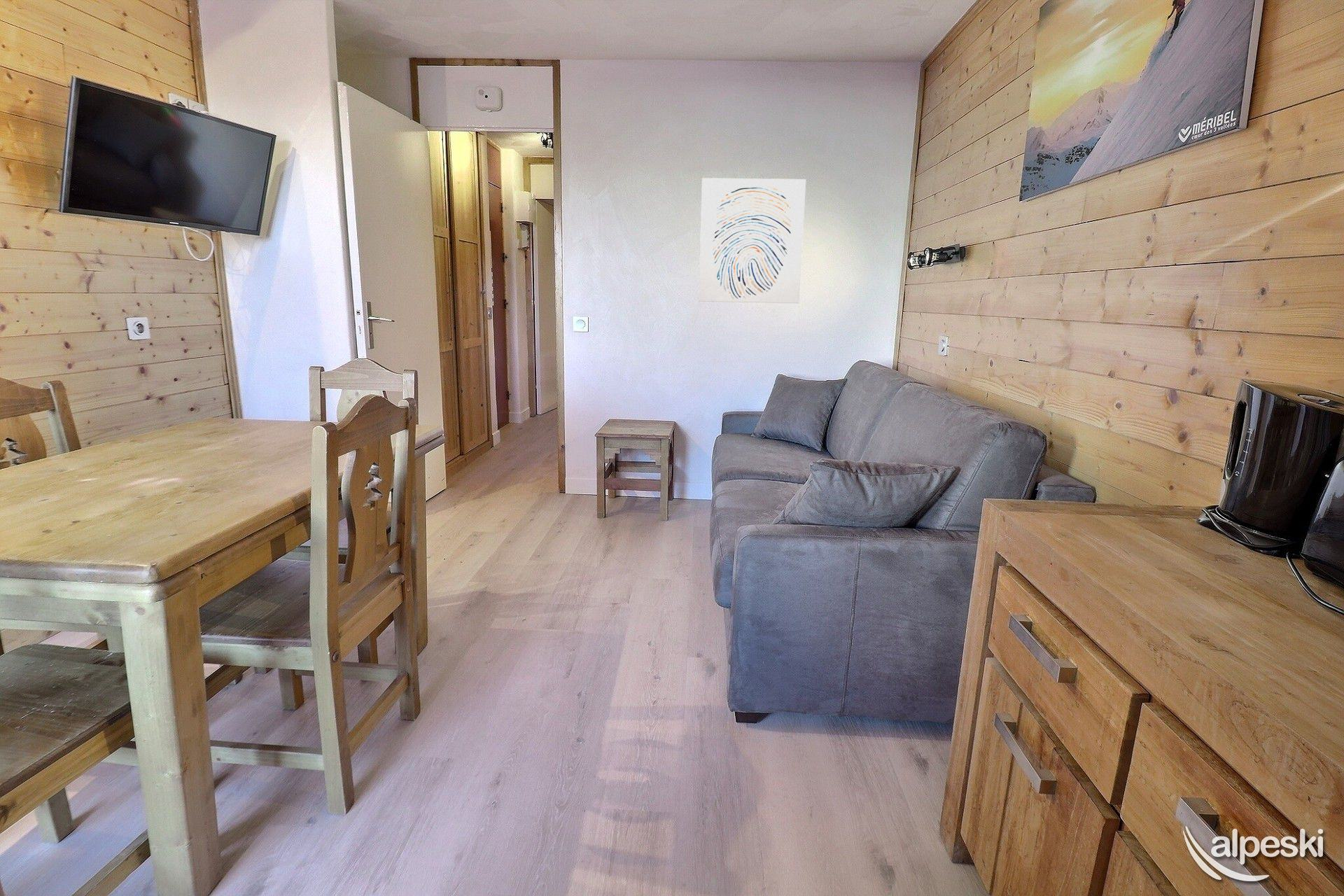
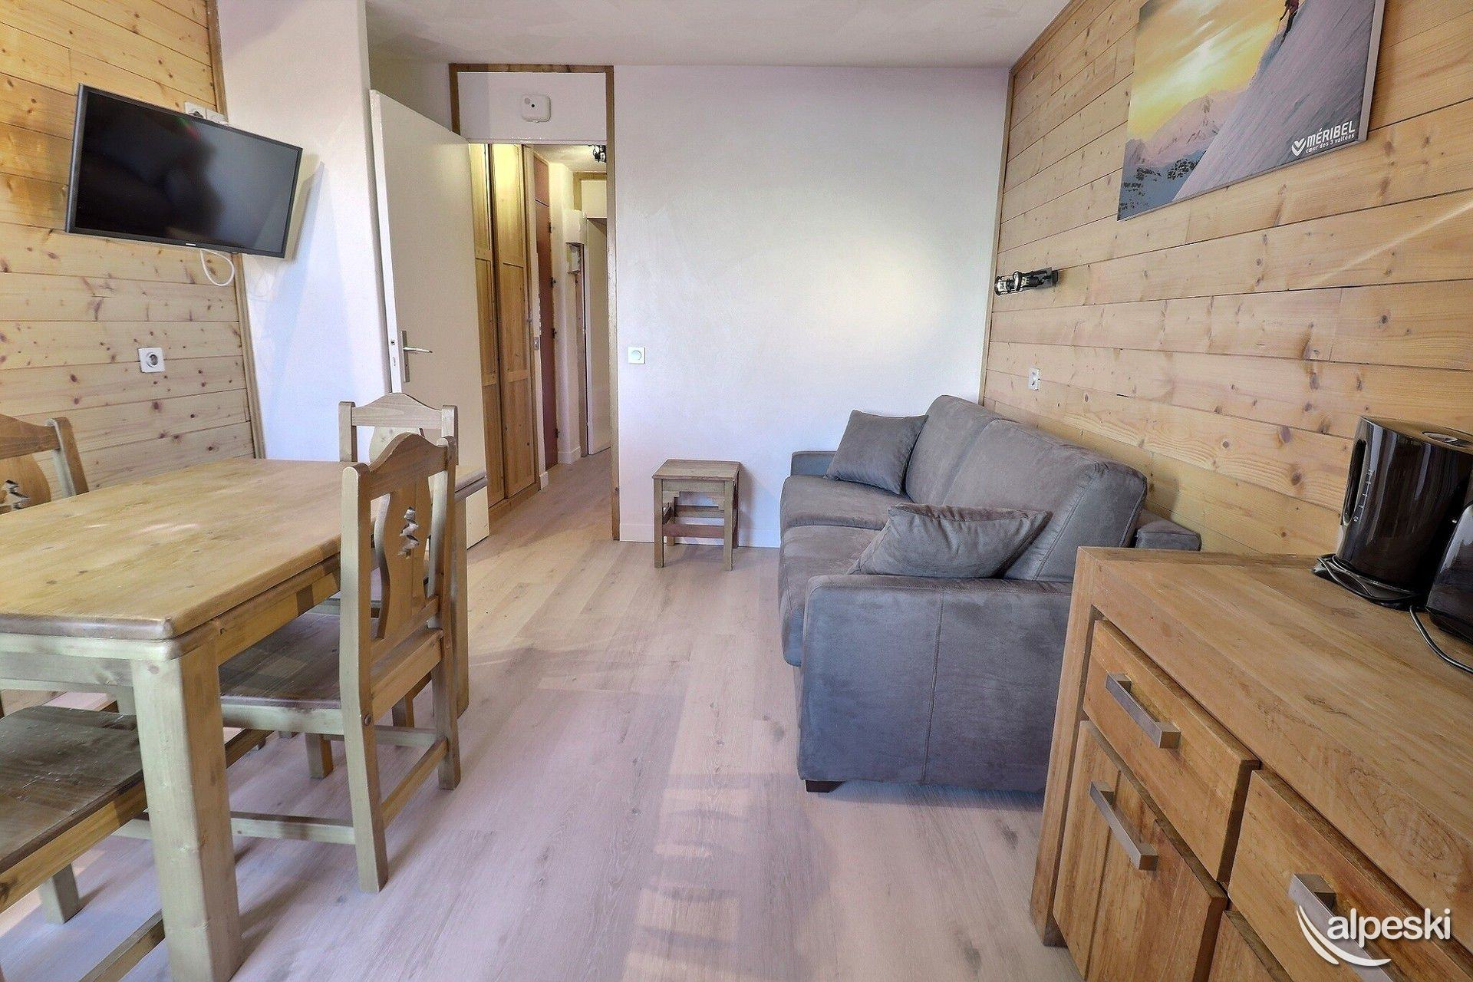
- wall art (751, 241)
